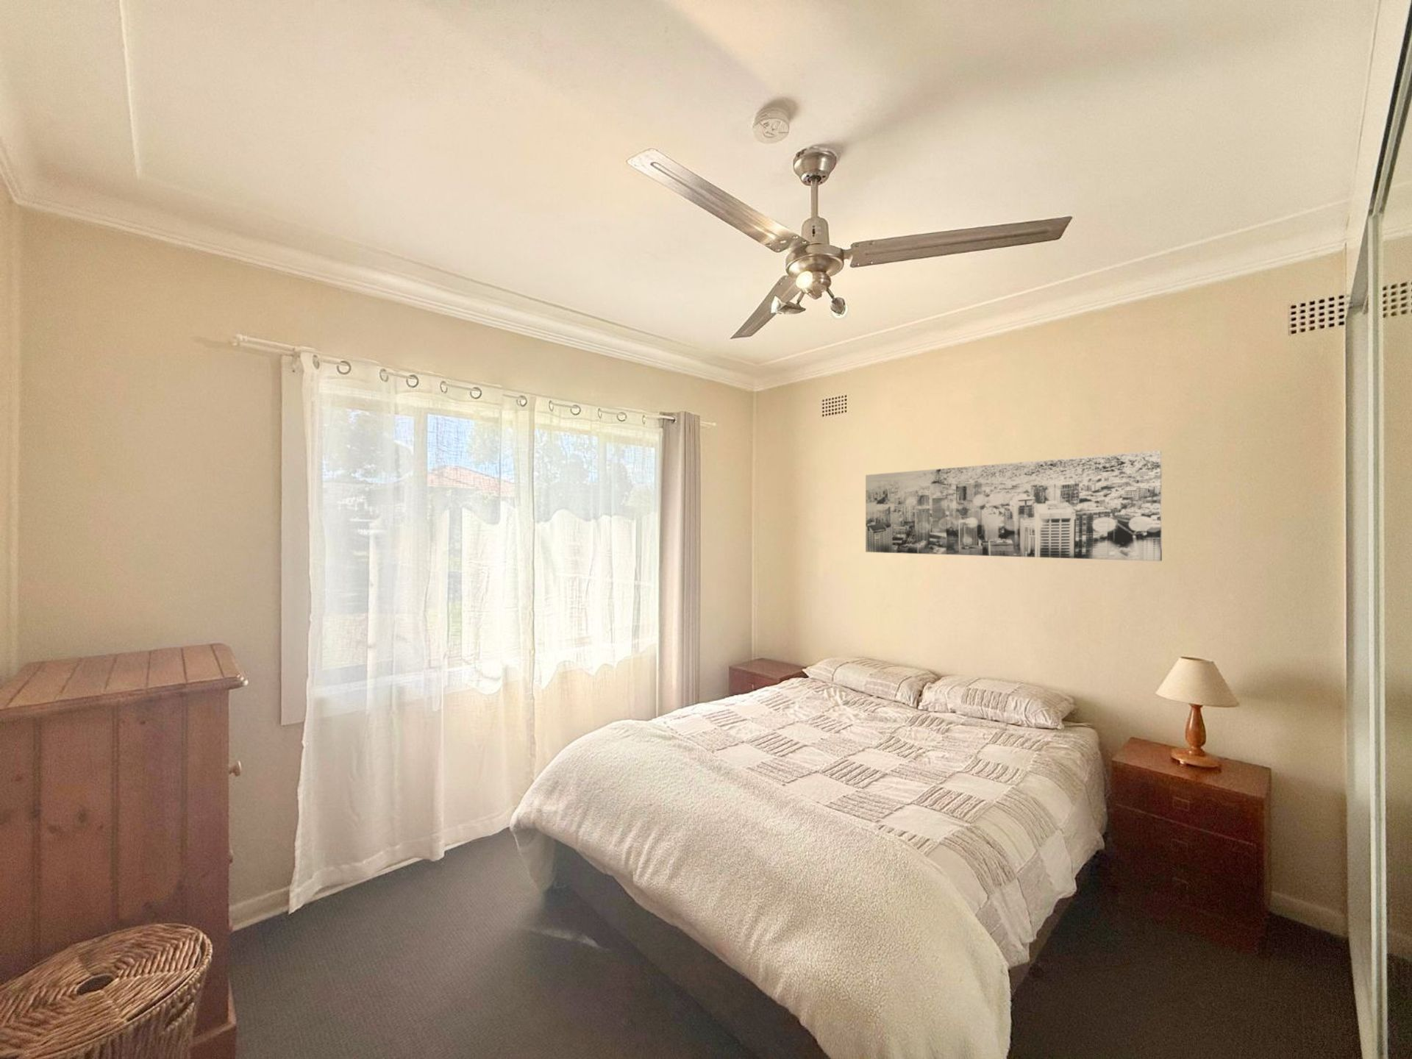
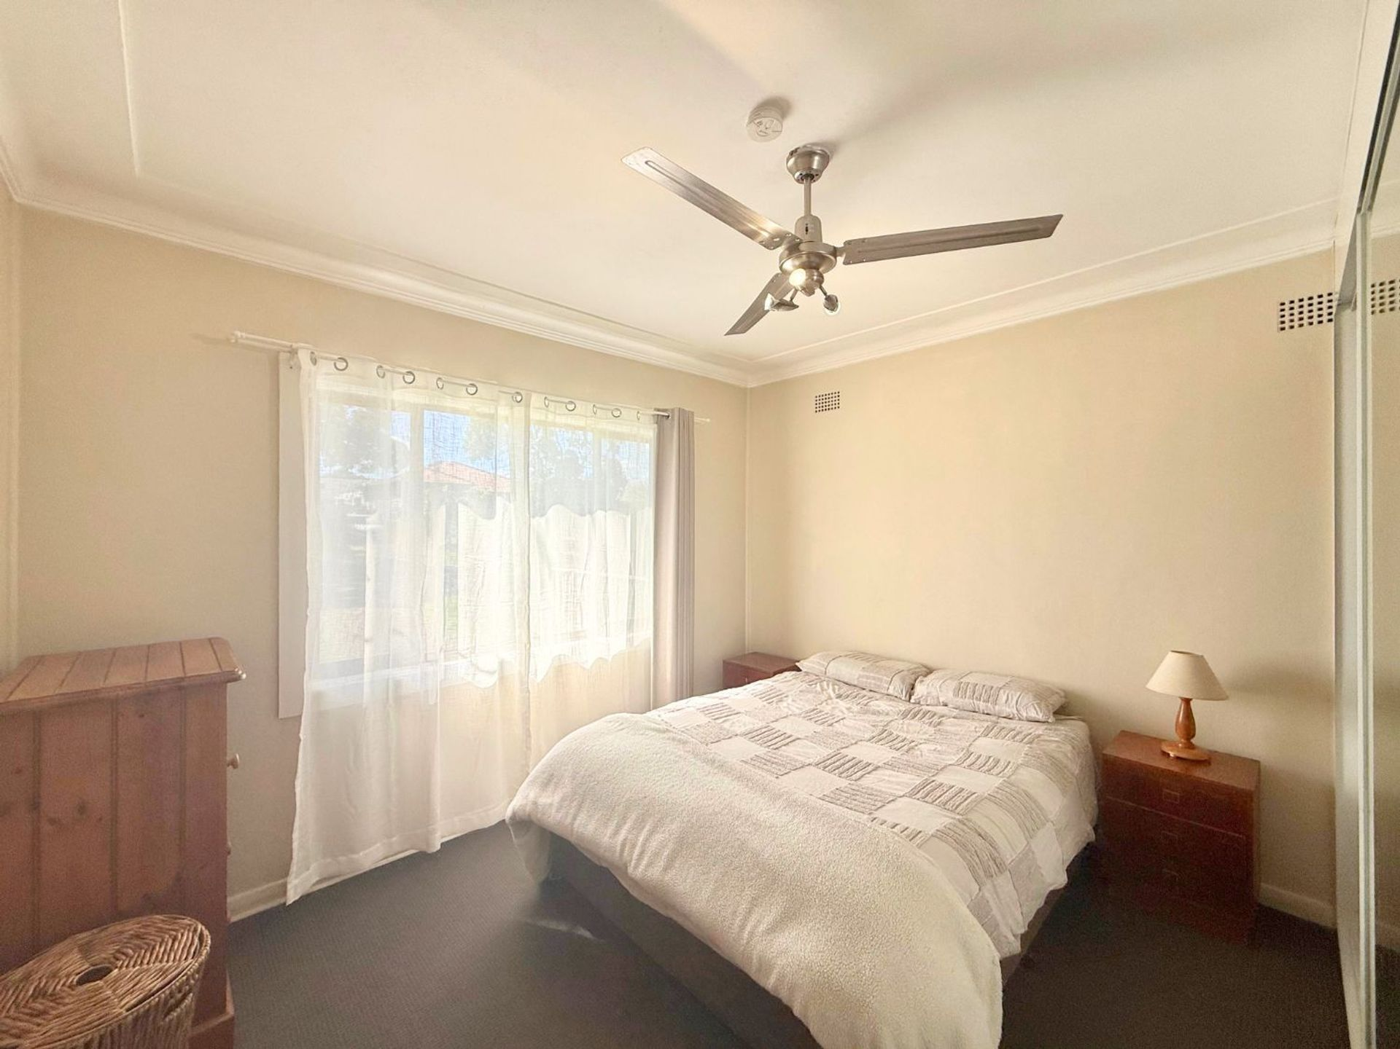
- wall art (987, 511)
